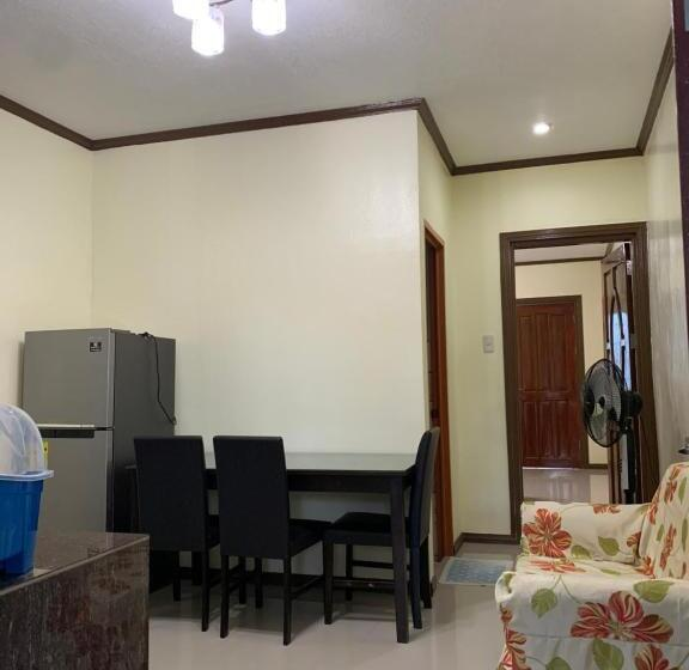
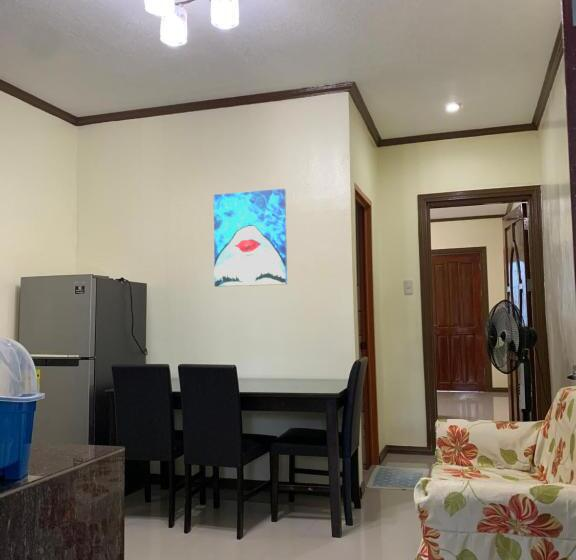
+ wall art (249, 238)
